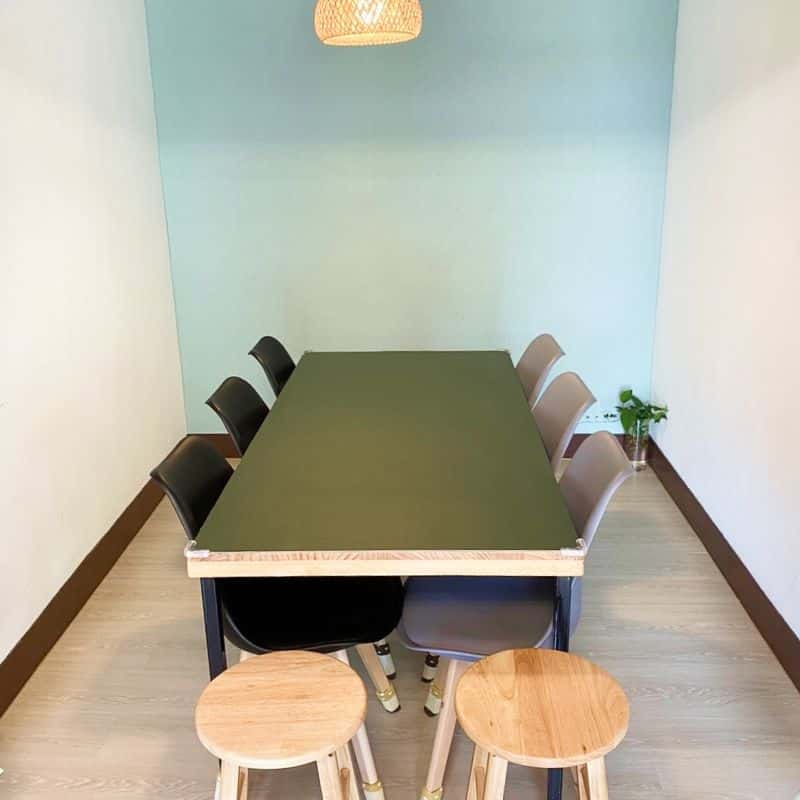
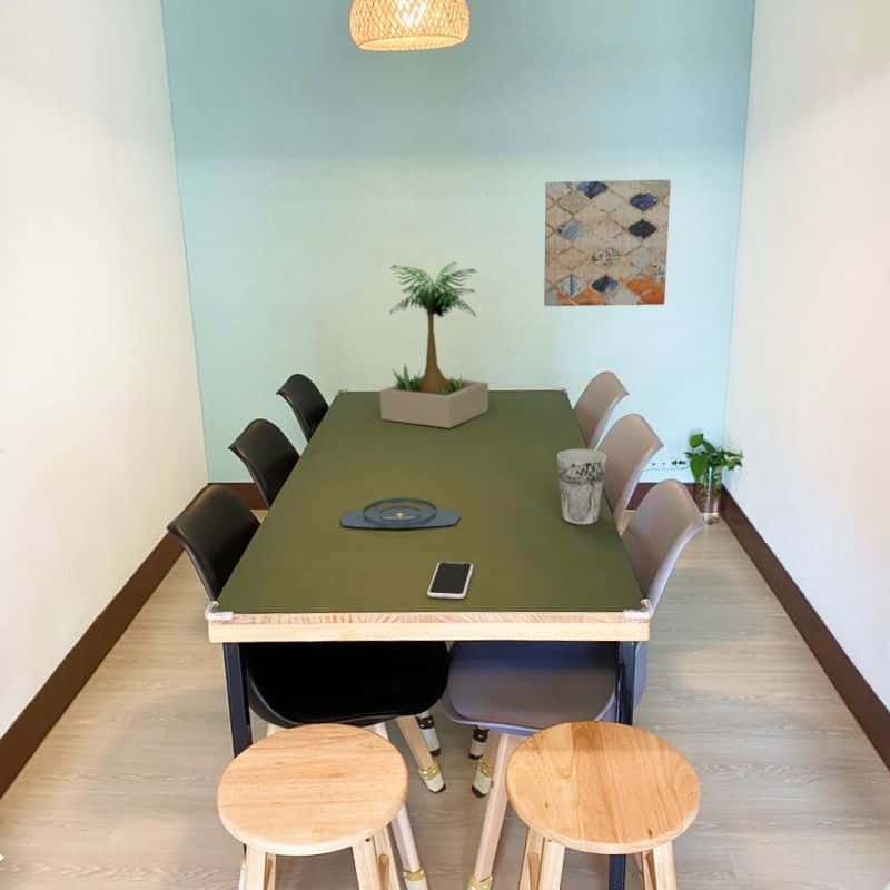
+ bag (398, 498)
+ wall art (605, 244)
+ potted plant (427, 342)
+ smartphone (451, 578)
+ cup (581, 487)
